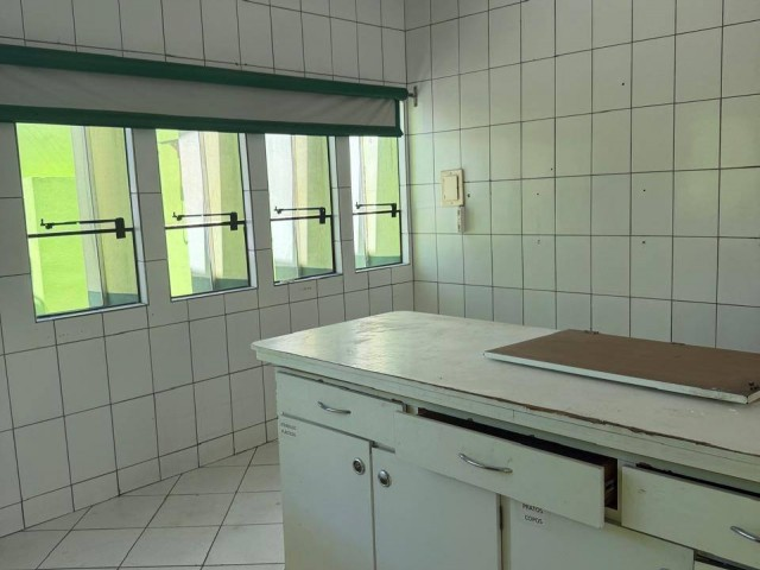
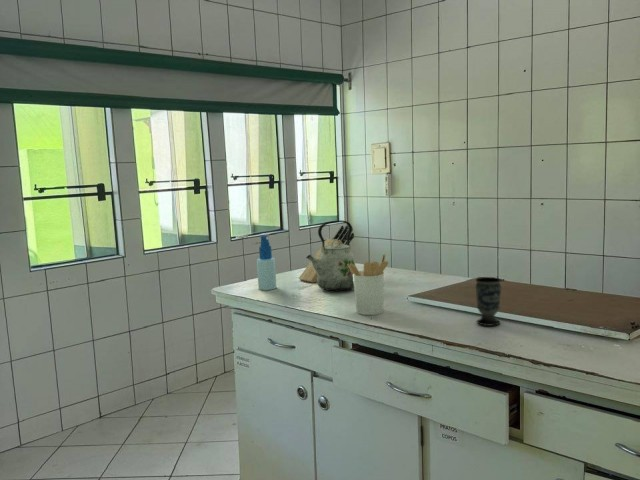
+ cup (488, 301)
+ kettle (330, 256)
+ utensil holder (371, 284)
+ knife block (321, 252)
+ spray bottle (265, 261)
